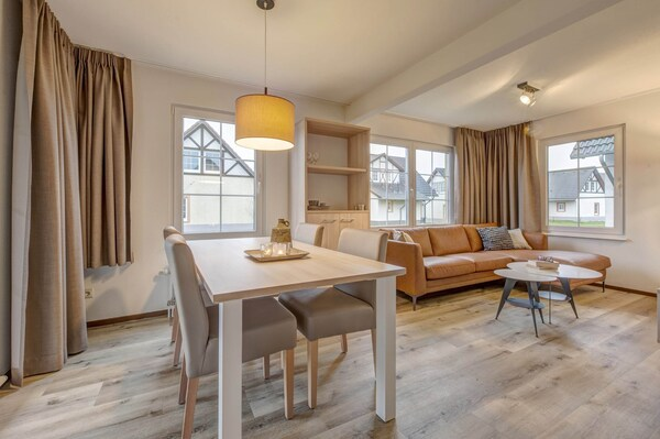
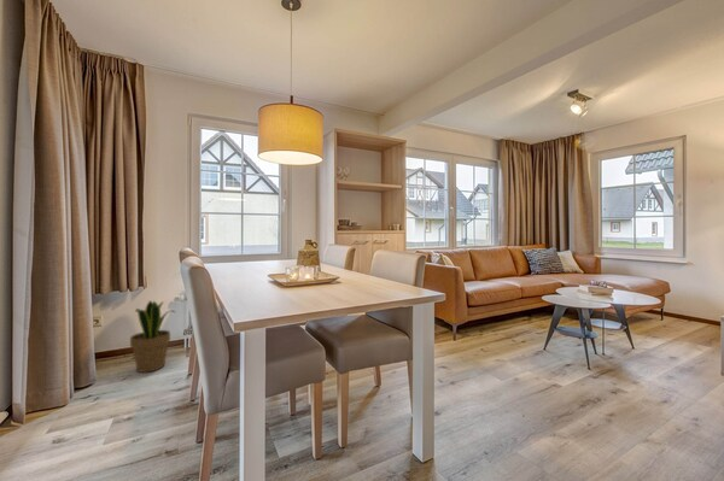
+ potted plant (153, 333)
